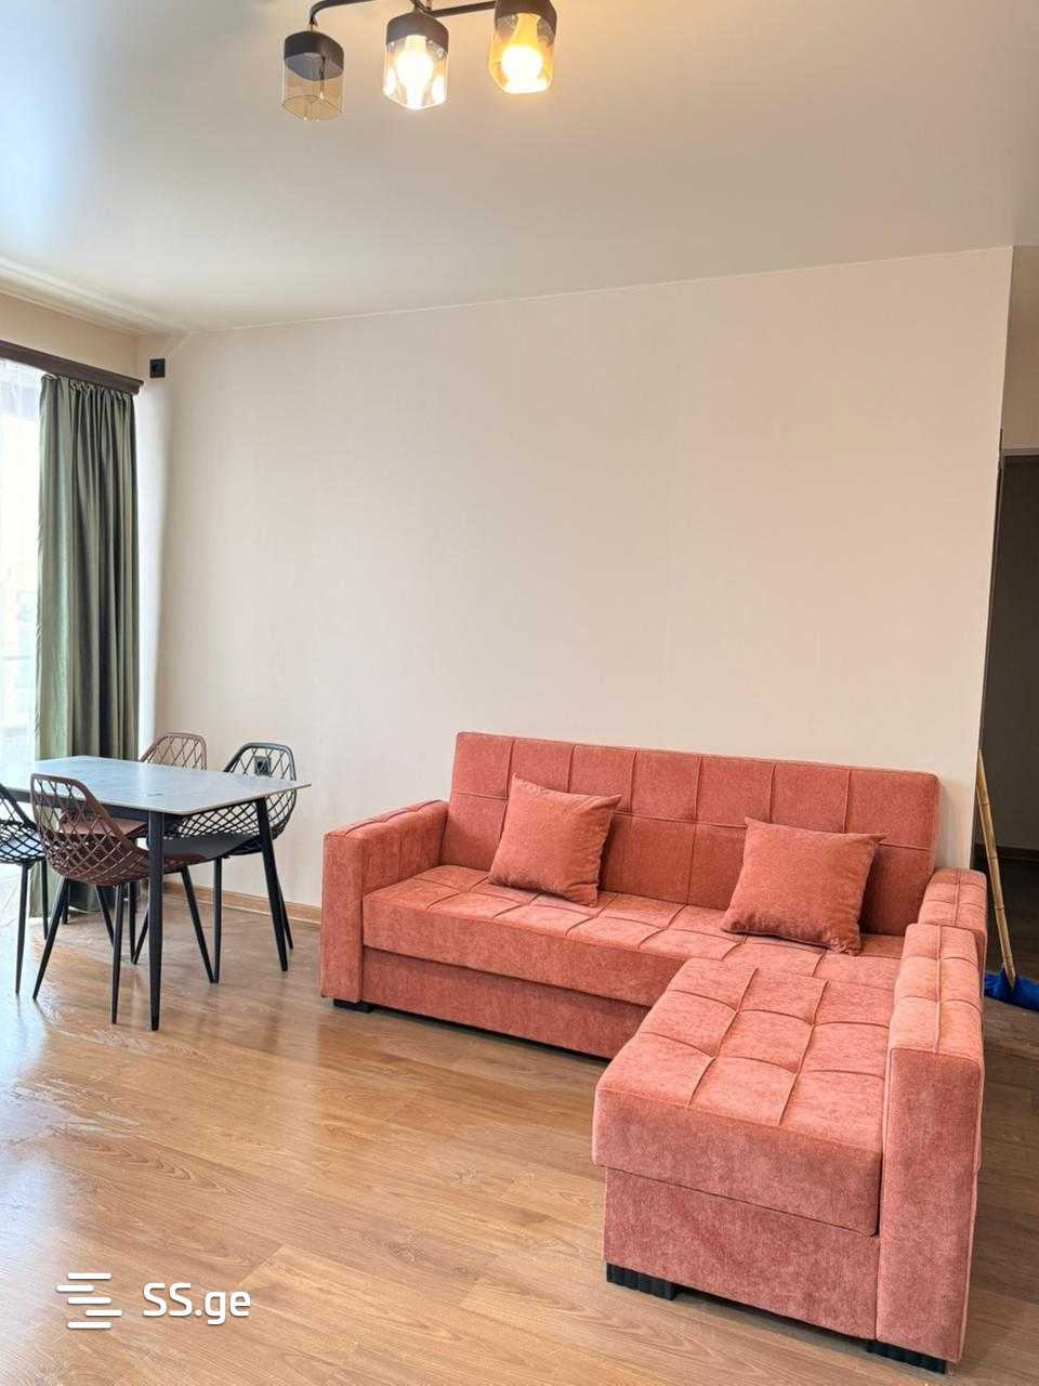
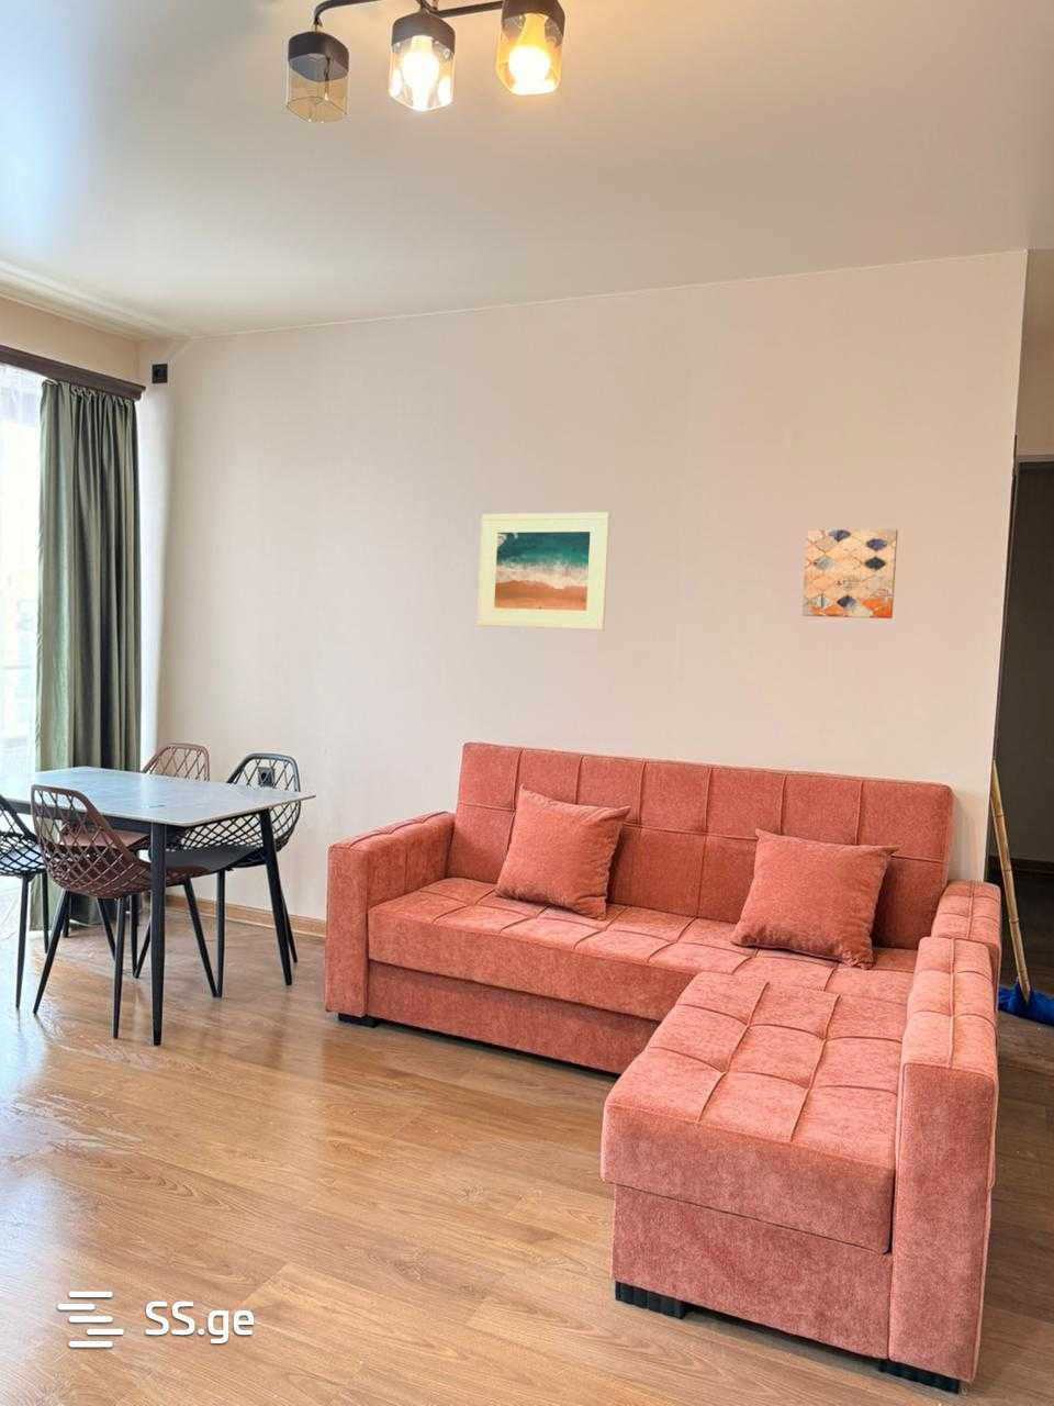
+ wall art (849, 573)
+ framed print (541, 570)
